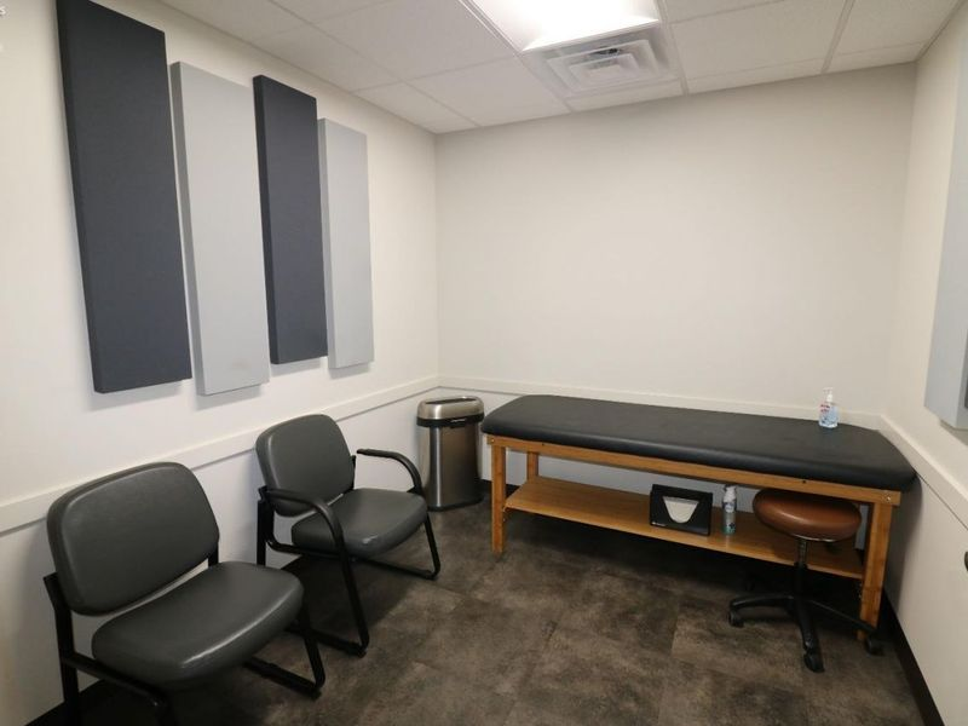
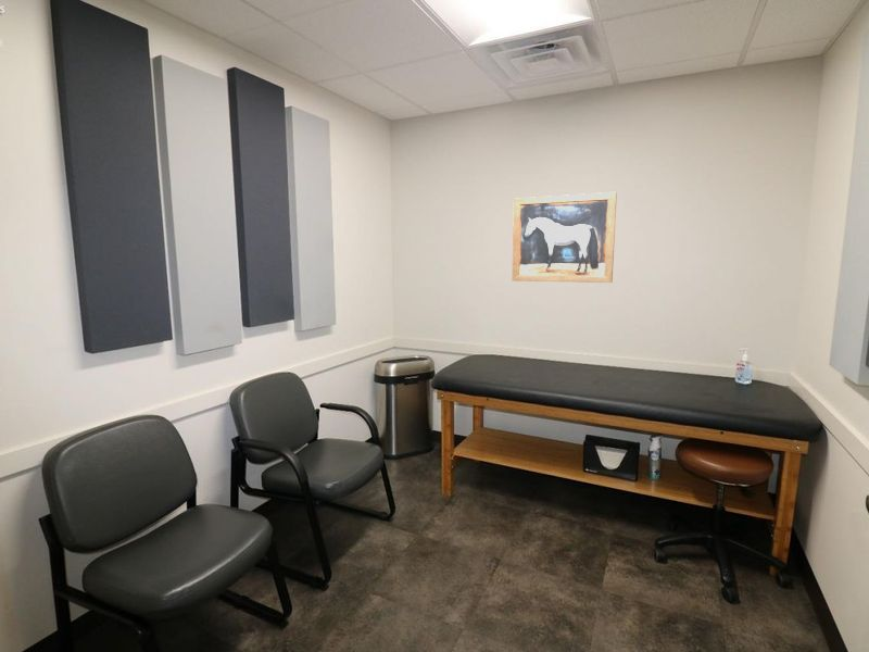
+ wall art (561, 239)
